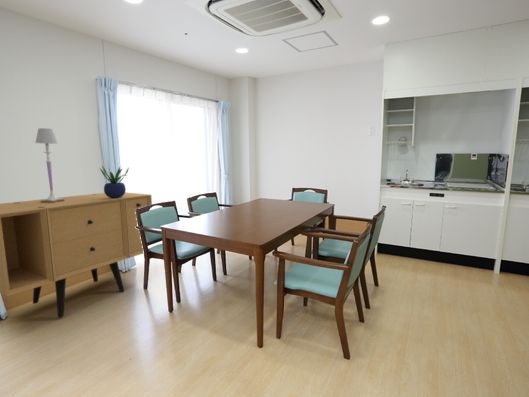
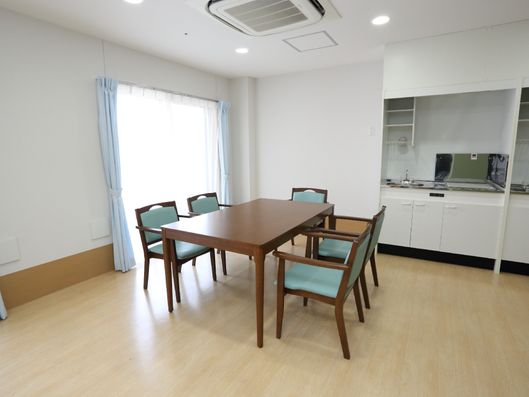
- sideboard (76, 249)
- table lamp (49, 165)
- potted plant (113, 181)
